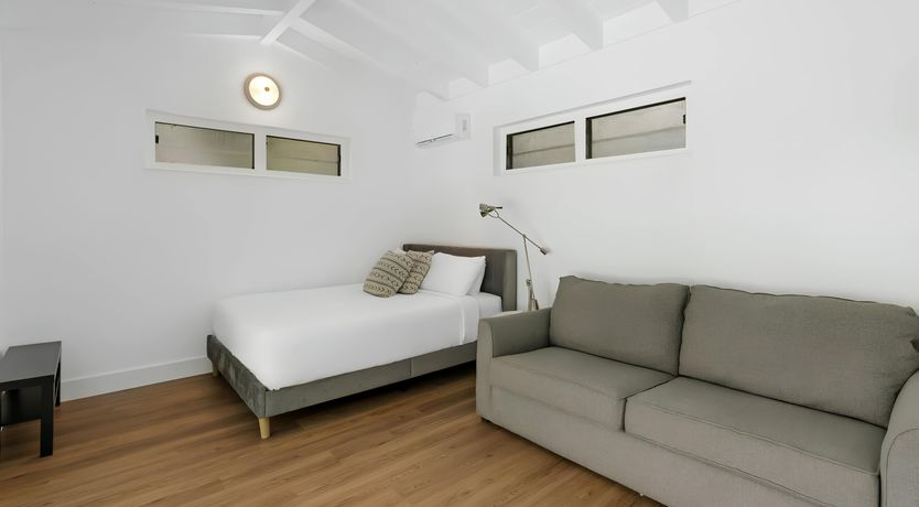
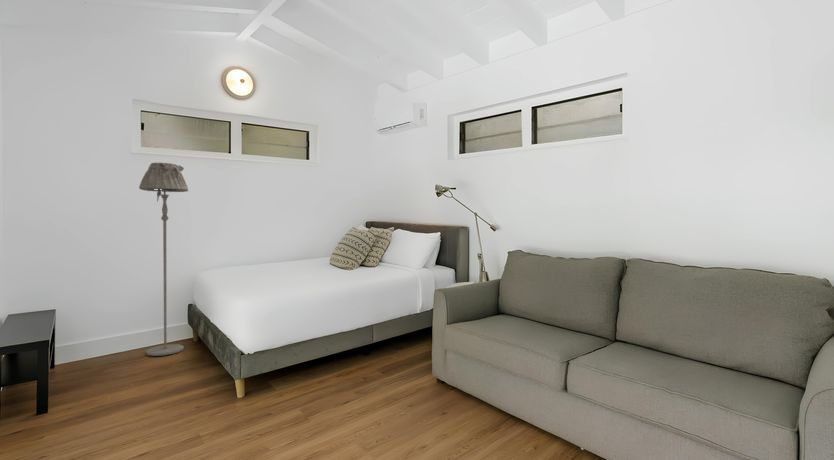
+ floor lamp (164, 257)
